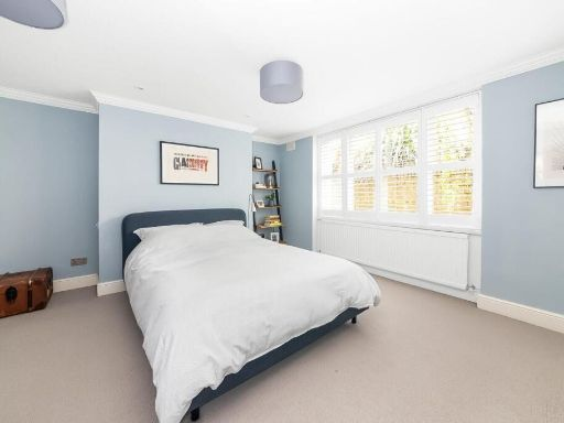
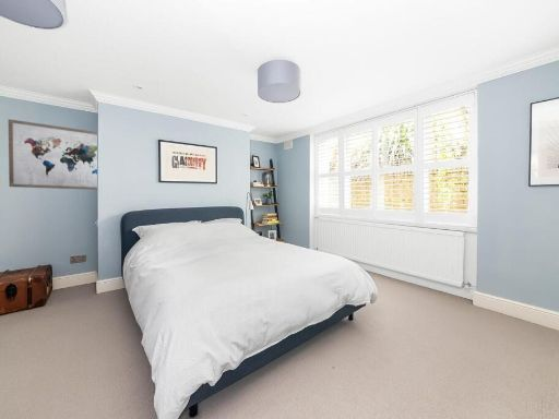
+ wall art (67, 158)
